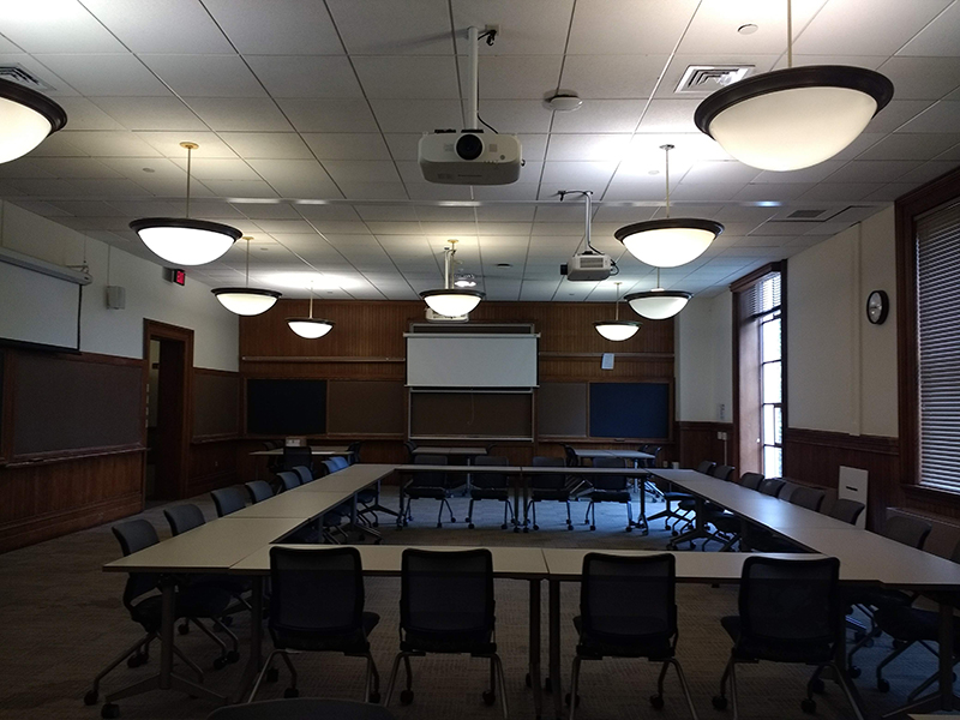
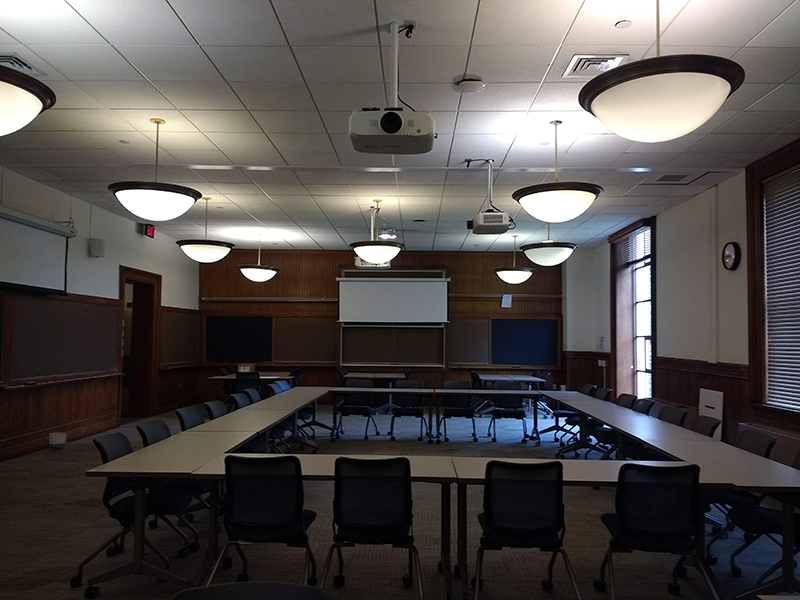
+ planter (57, 441)
